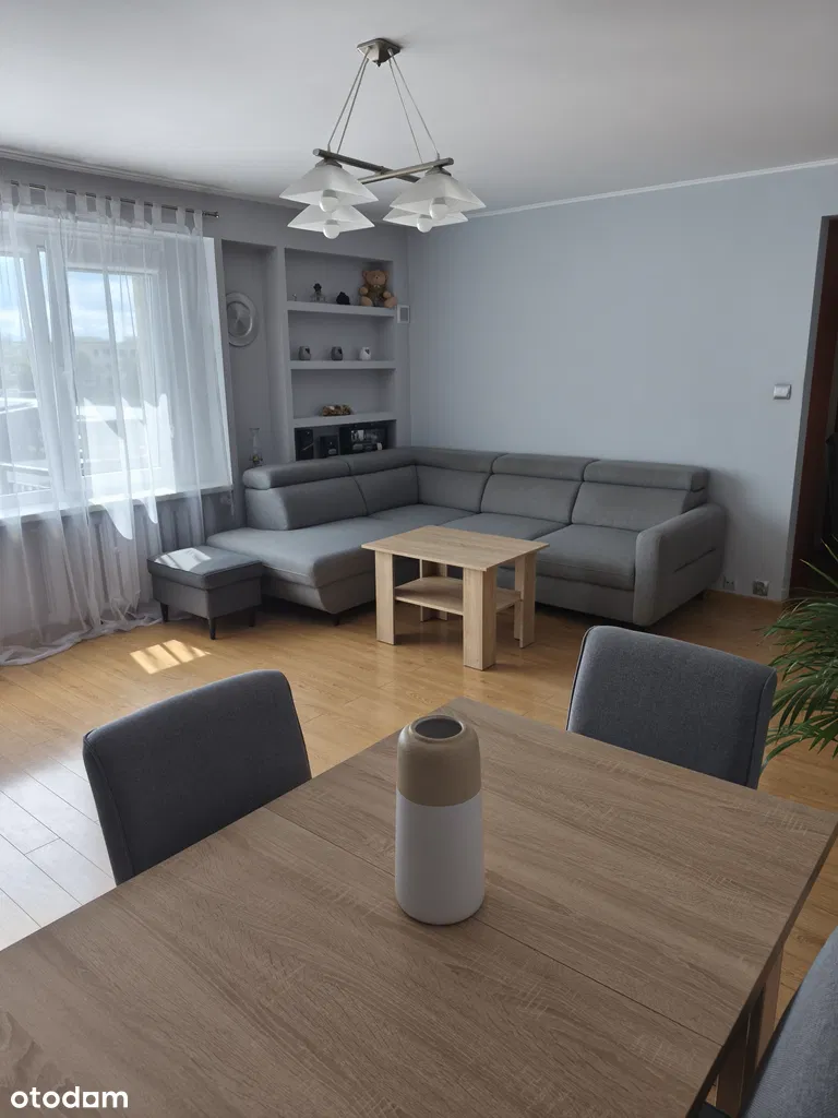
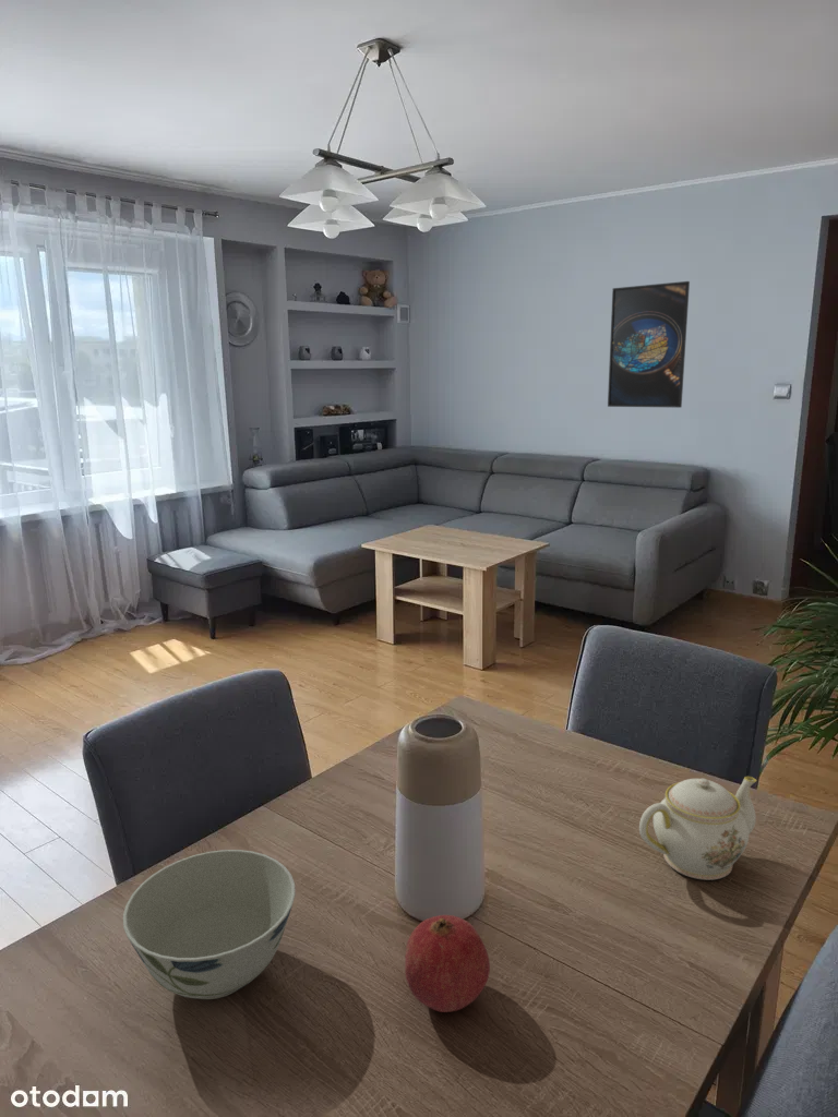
+ fruit (445, 958)
+ teapot (697, 820)
+ bowl (214, 935)
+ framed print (646, 347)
